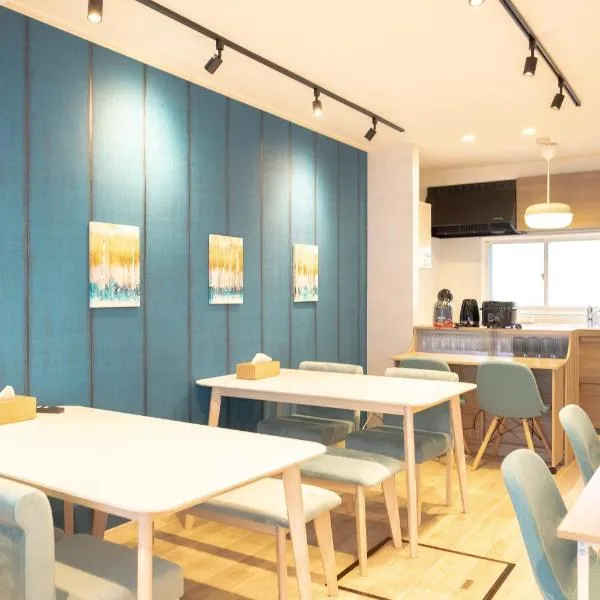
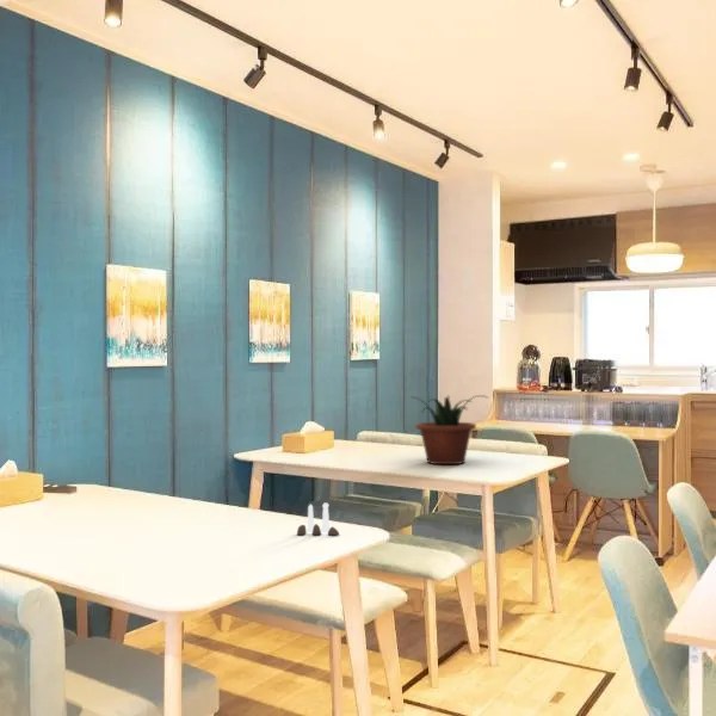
+ potted plant (450, 428)
+ salt and pepper shaker set (322, 518)
